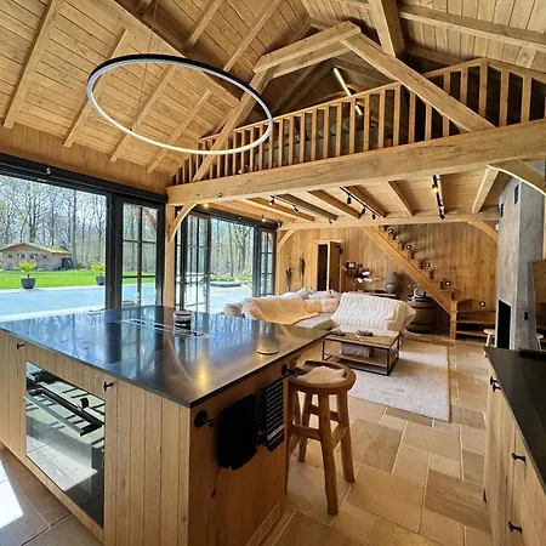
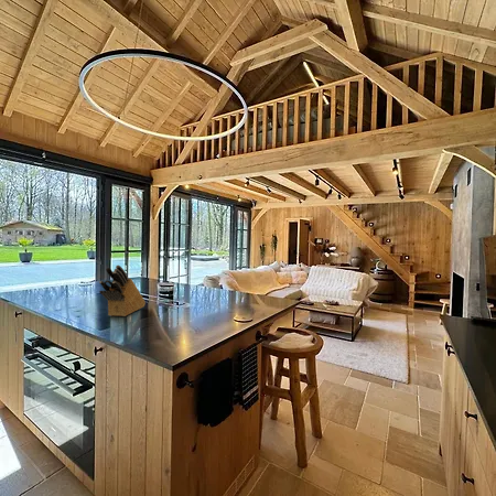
+ knife block (123, 288)
